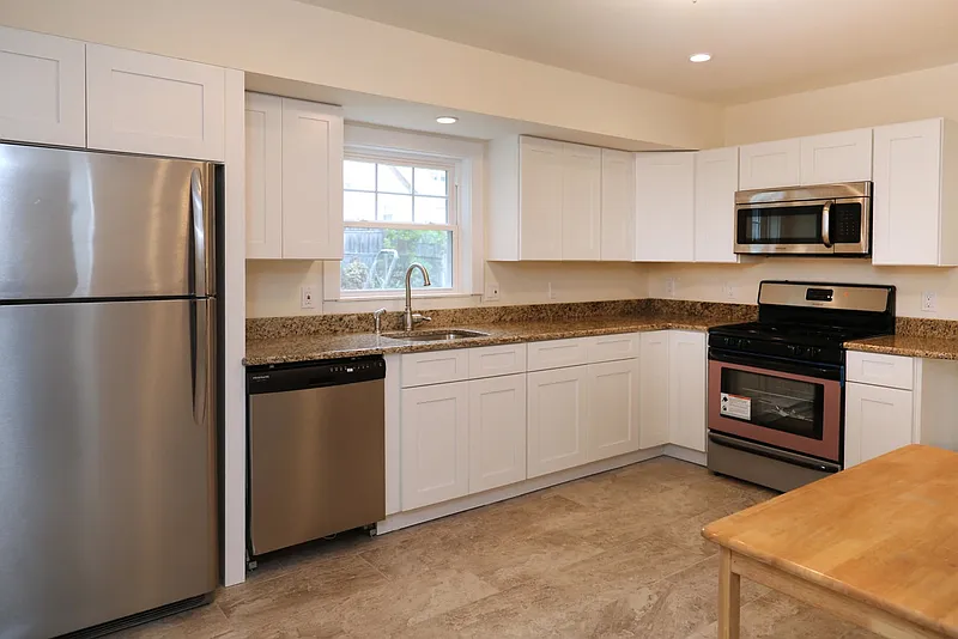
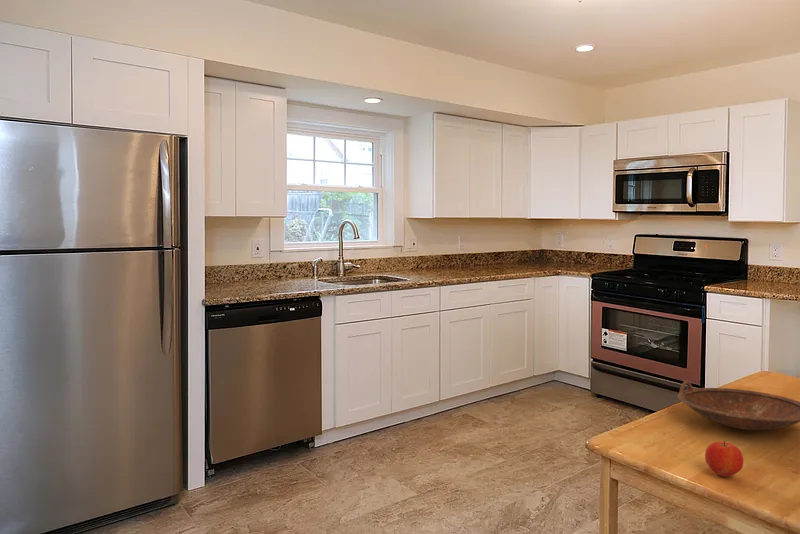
+ apple (724, 457)
+ bowl (742, 407)
